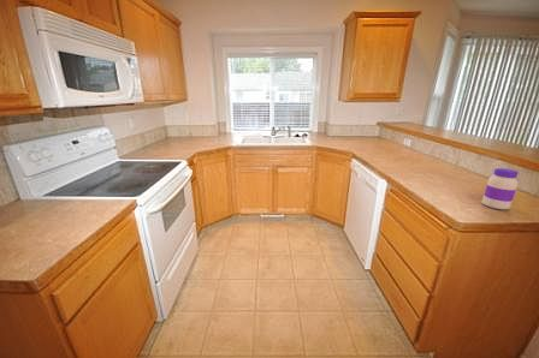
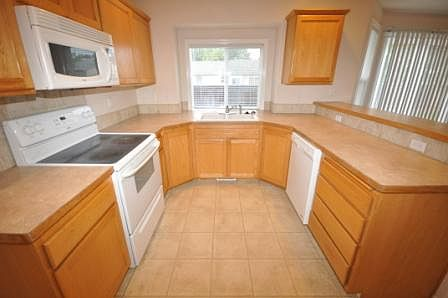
- jar (500, 187)
